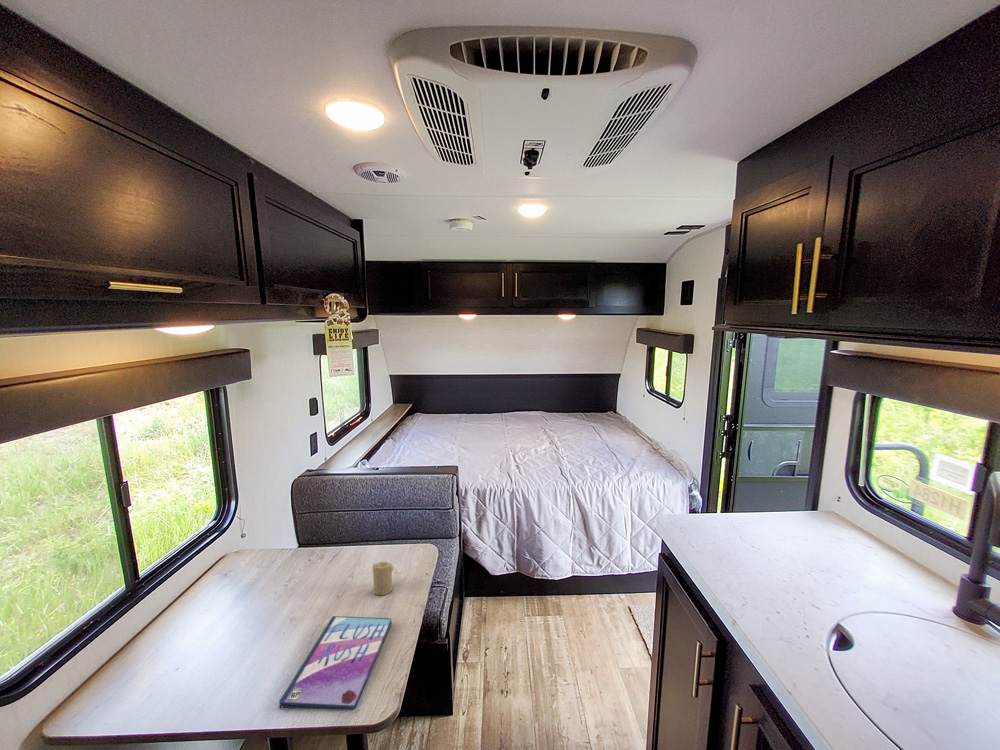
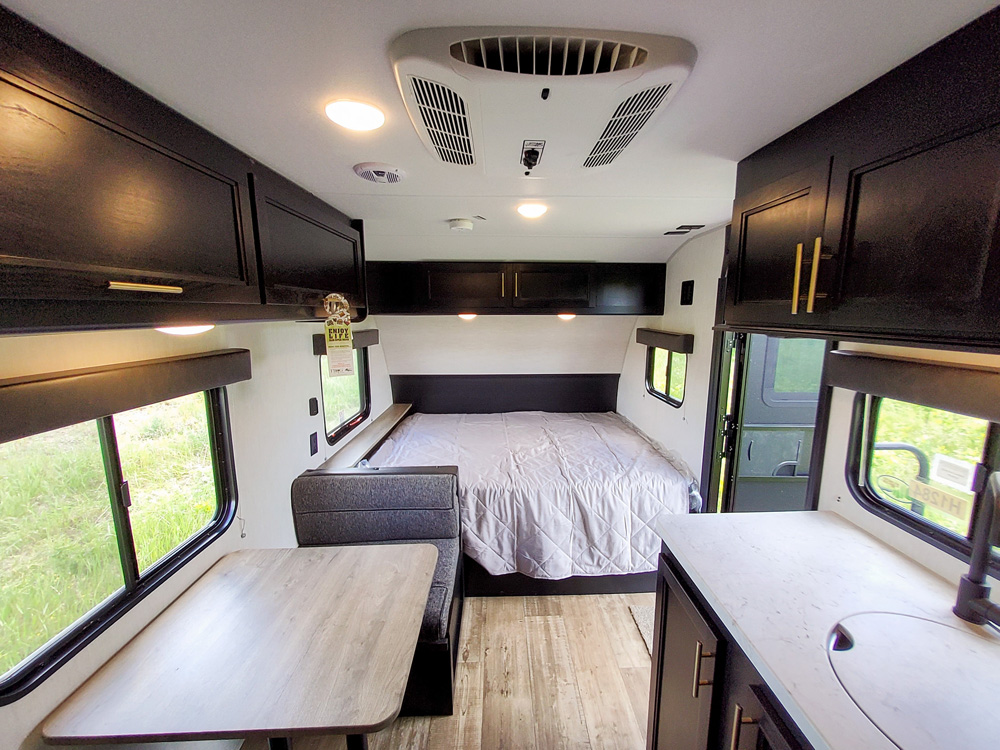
- candle (382, 575)
- video game case (342, 657)
